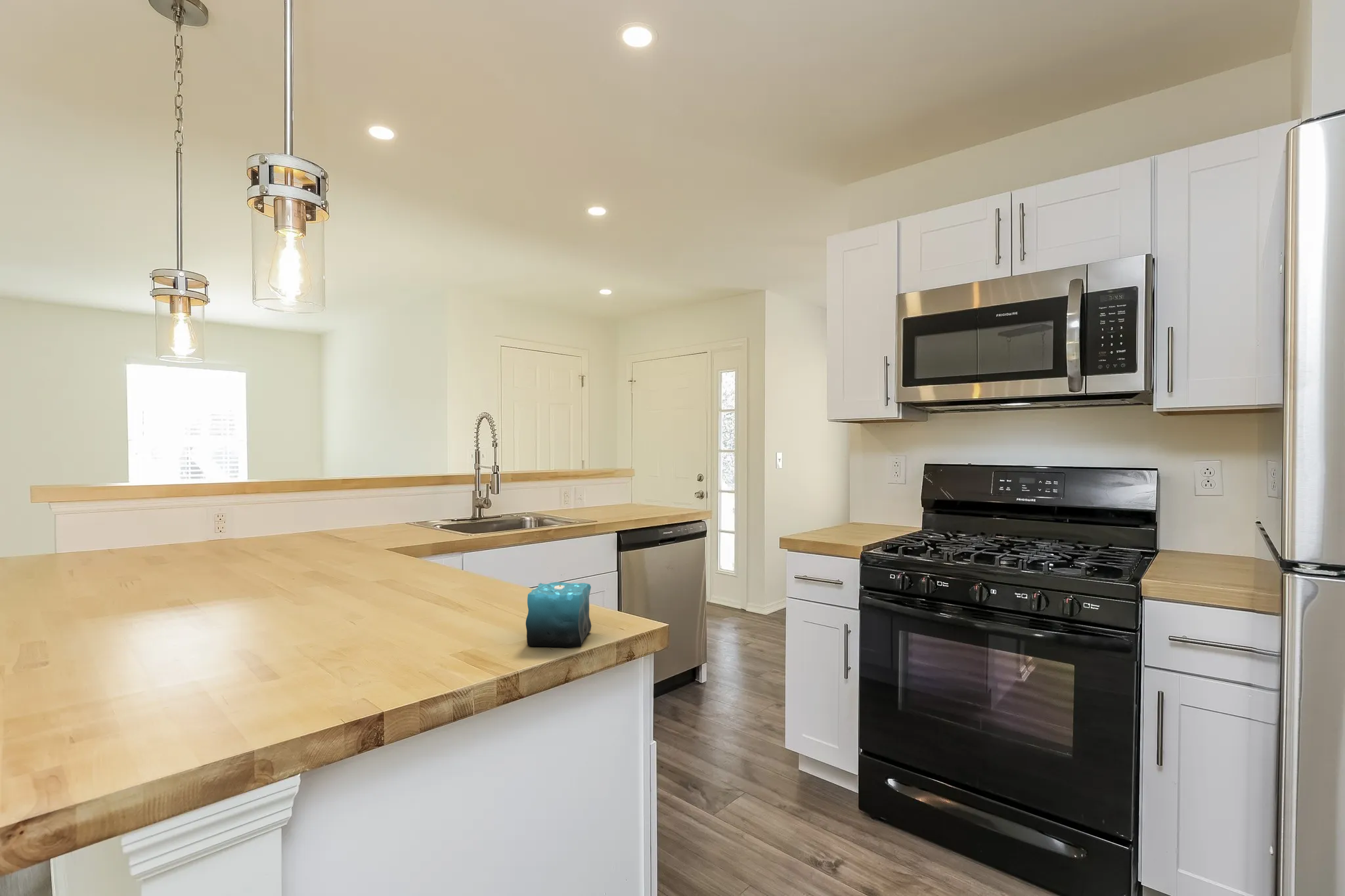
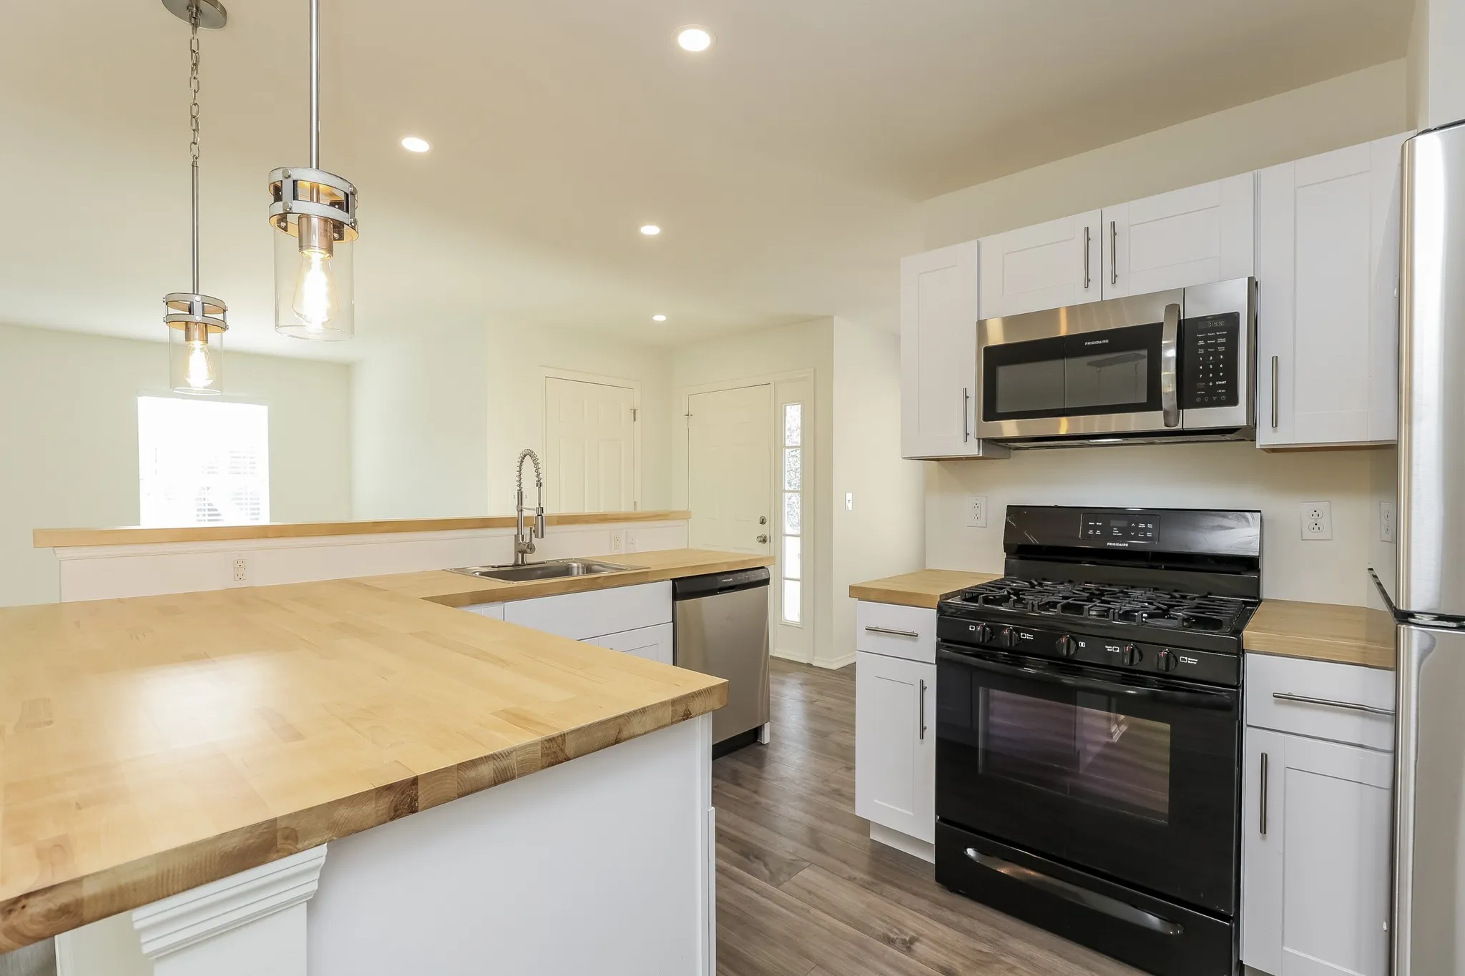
- candle (559, 603)
